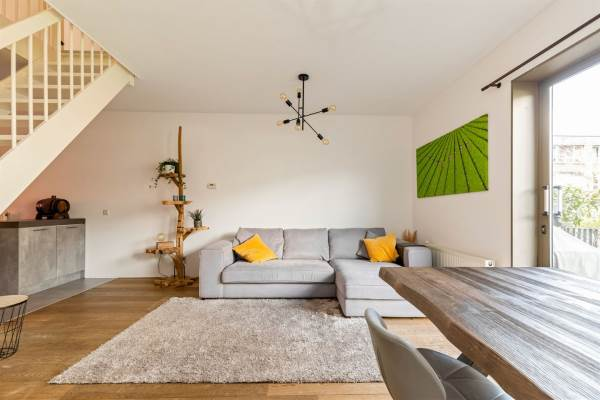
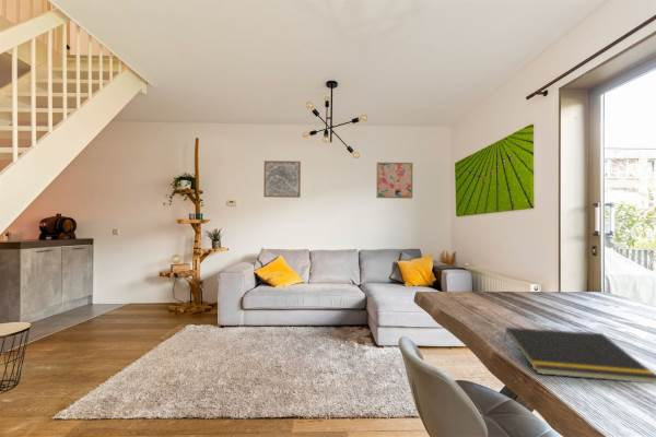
+ notepad (572, 352)
+ wall art (282, 179)
+ wall art (394, 180)
